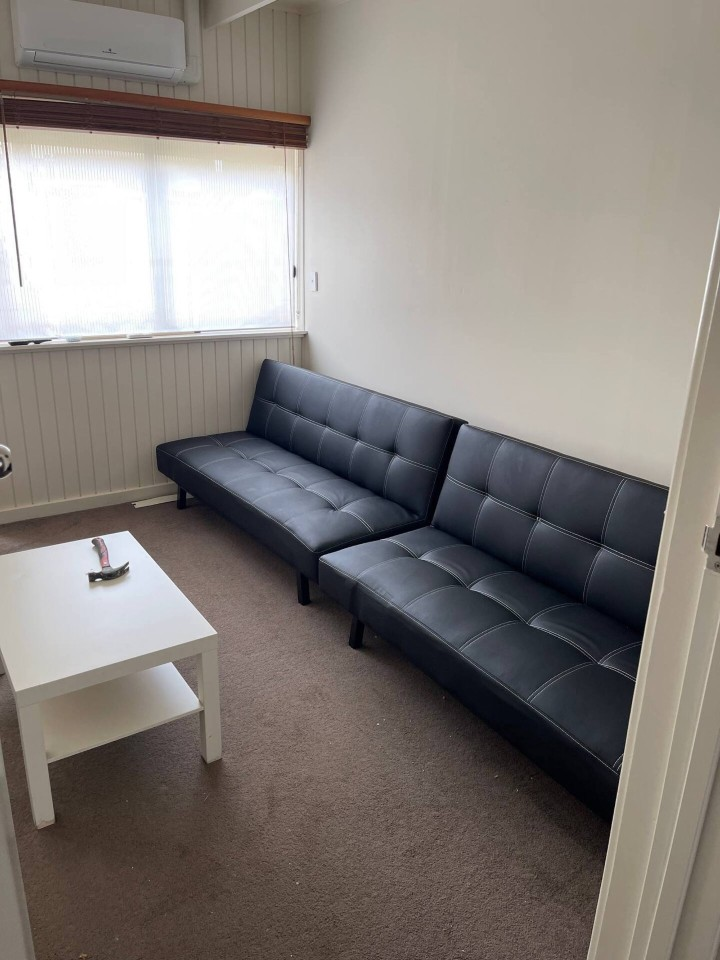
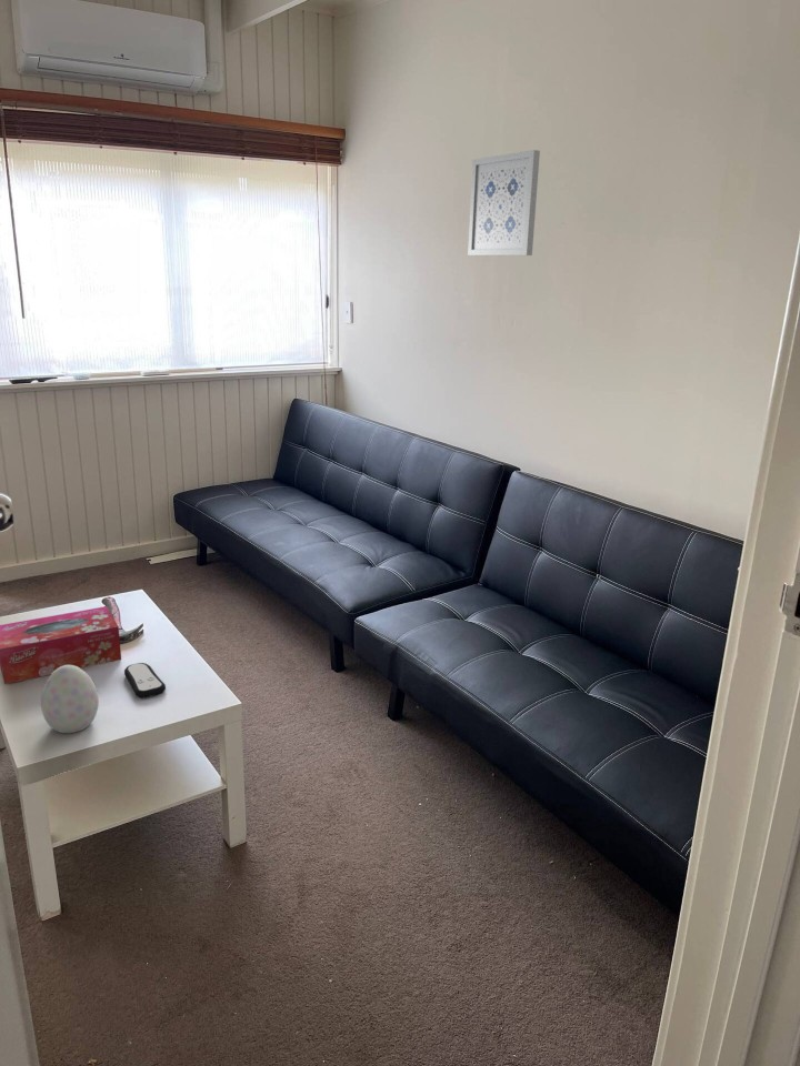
+ wall art (501, 205)
+ remote control (143, 678)
+ decorative egg (69, 695)
+ tissue box (58, 643)
